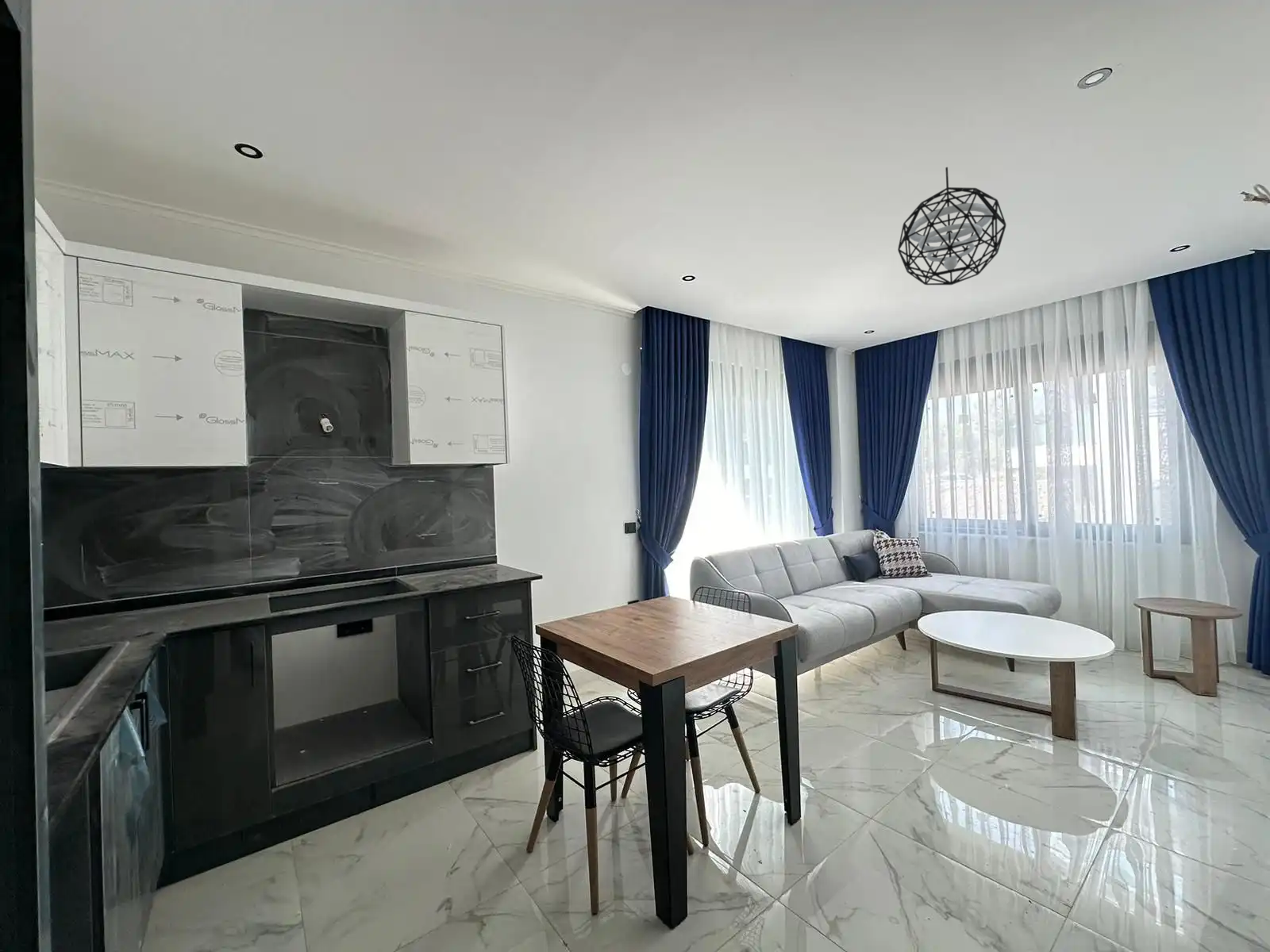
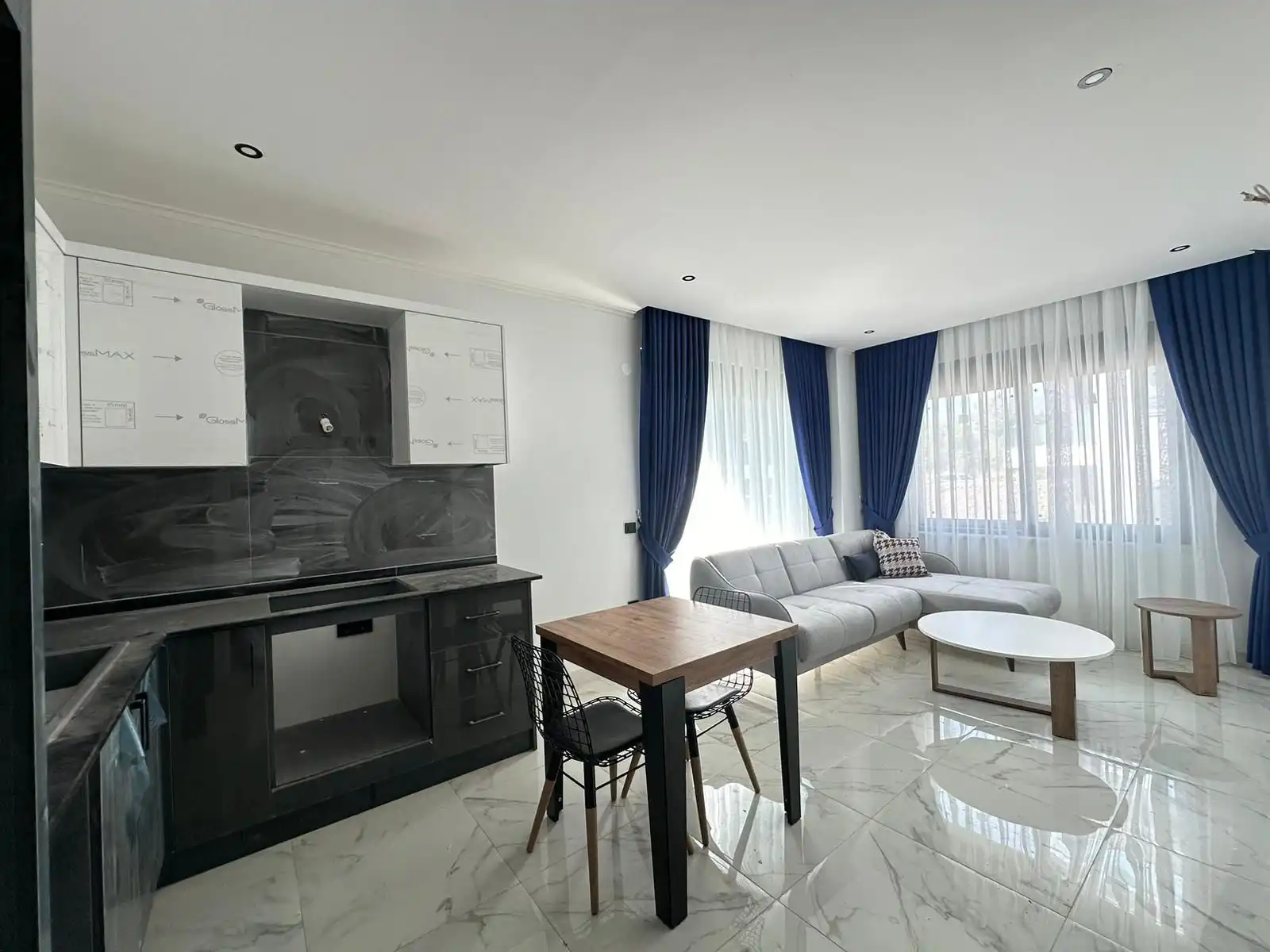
- pendant light (949, 225)
